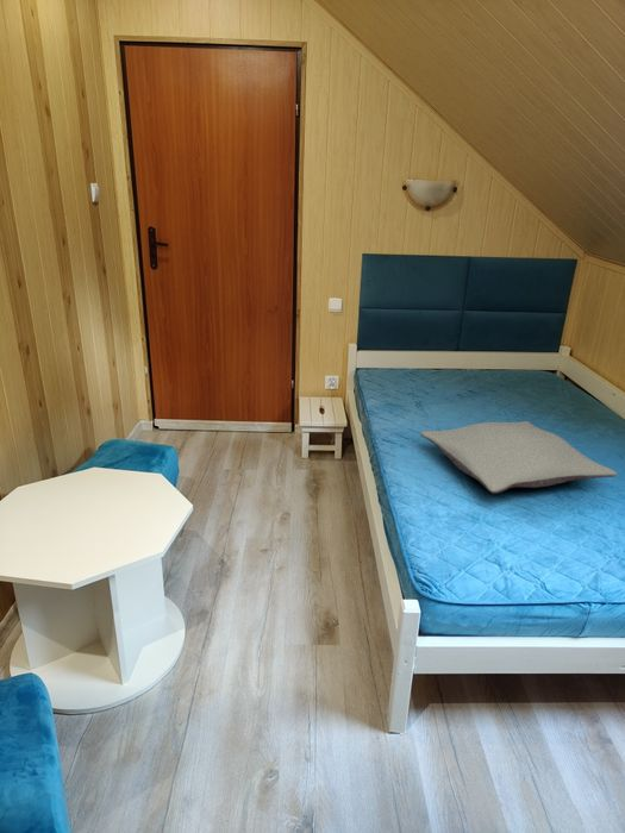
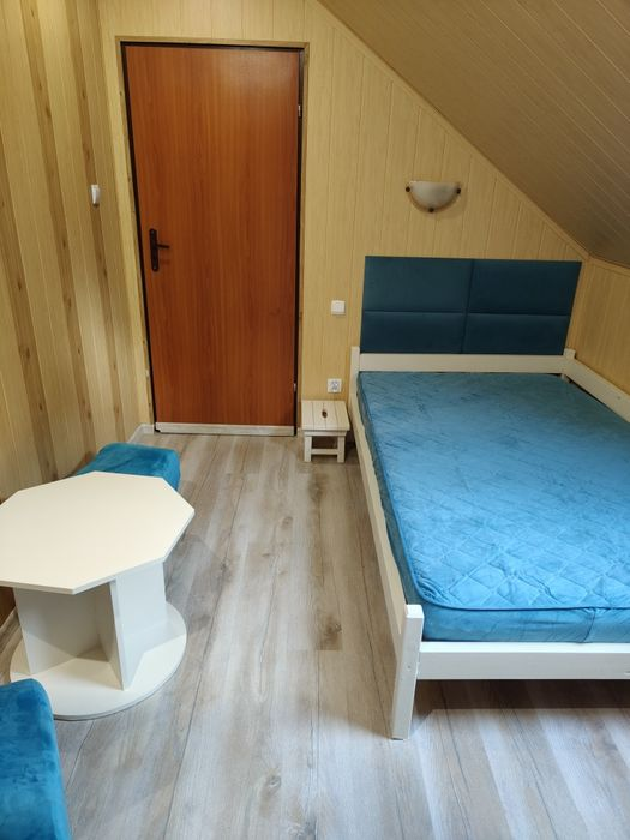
- pillow (511, 452)
